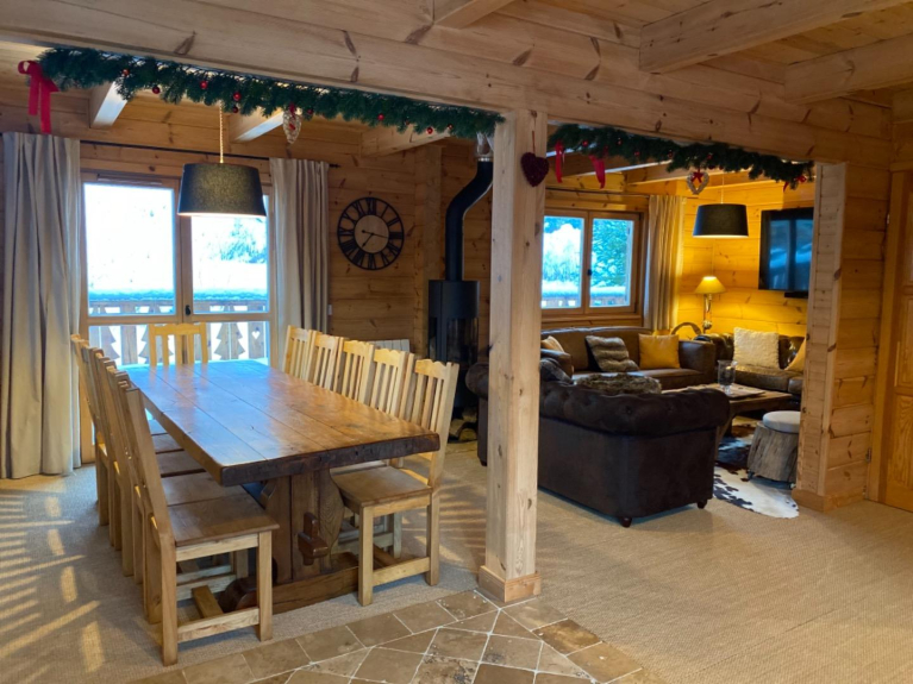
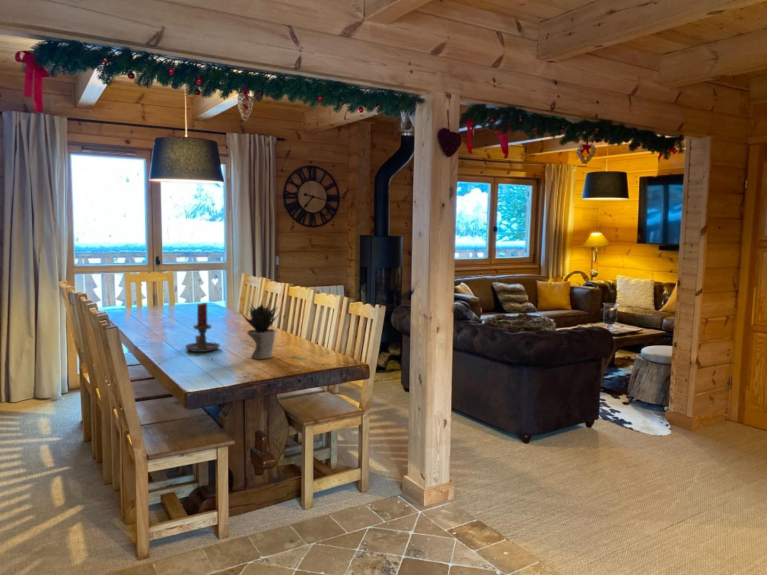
+ candle holder (201, 325)
+ potted plant (261, 328)
